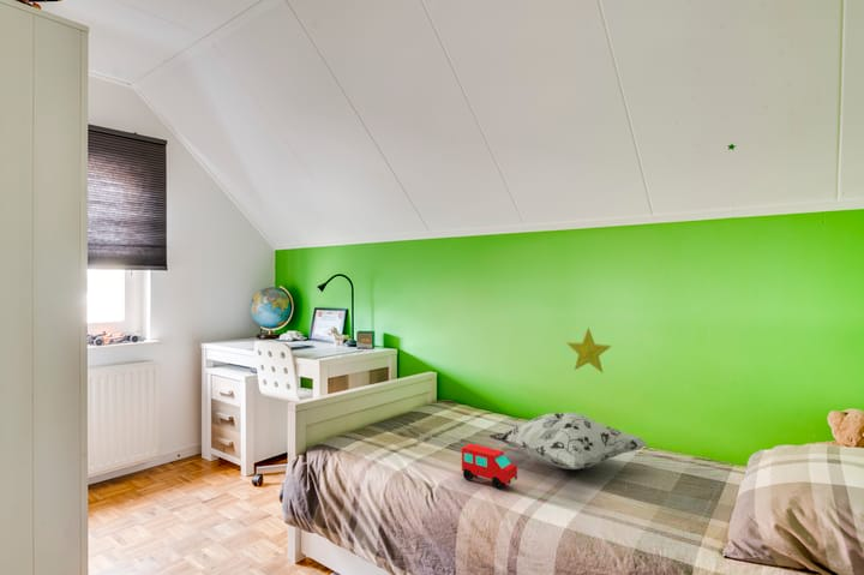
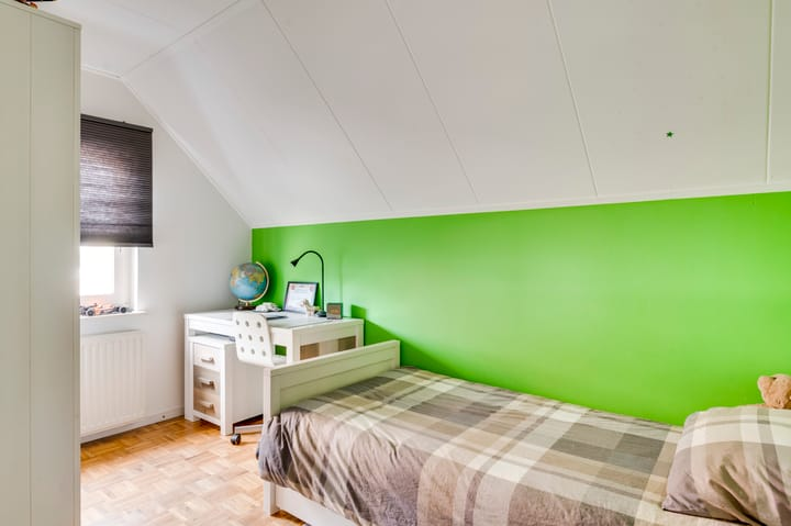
- toy car (488, 467)
- decorative star (588, 349)
- decorative pillow (565, 439)
